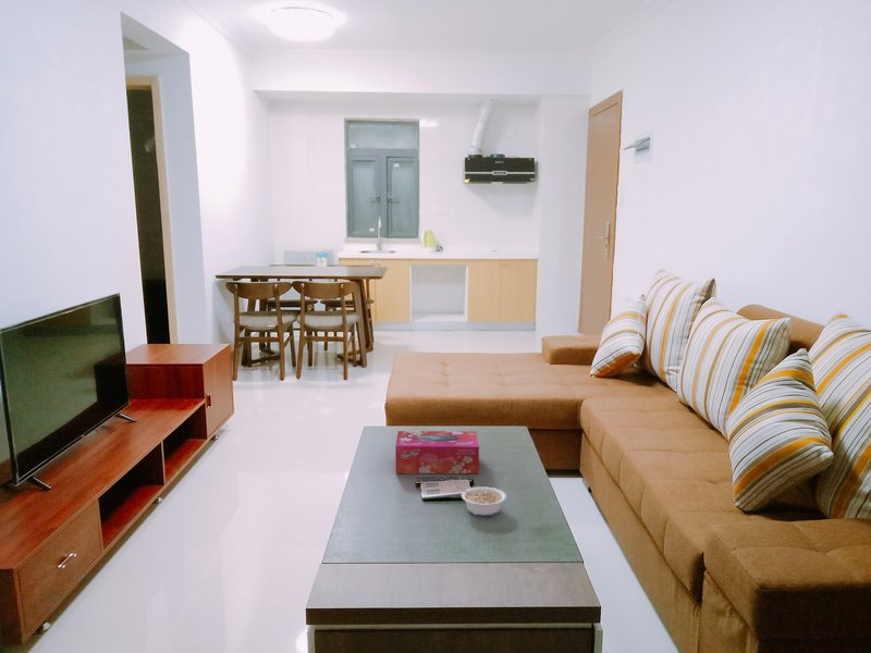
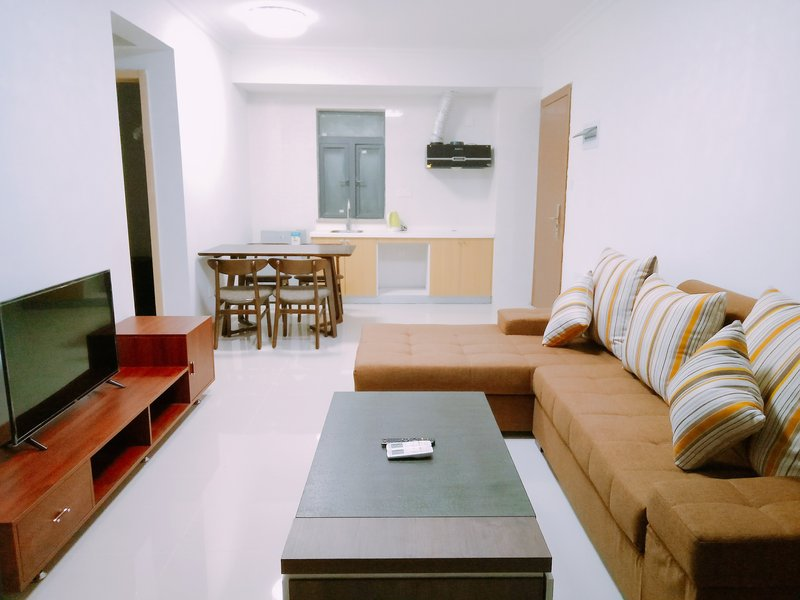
- tissue box (437, 452)
- legume (481, 501)
